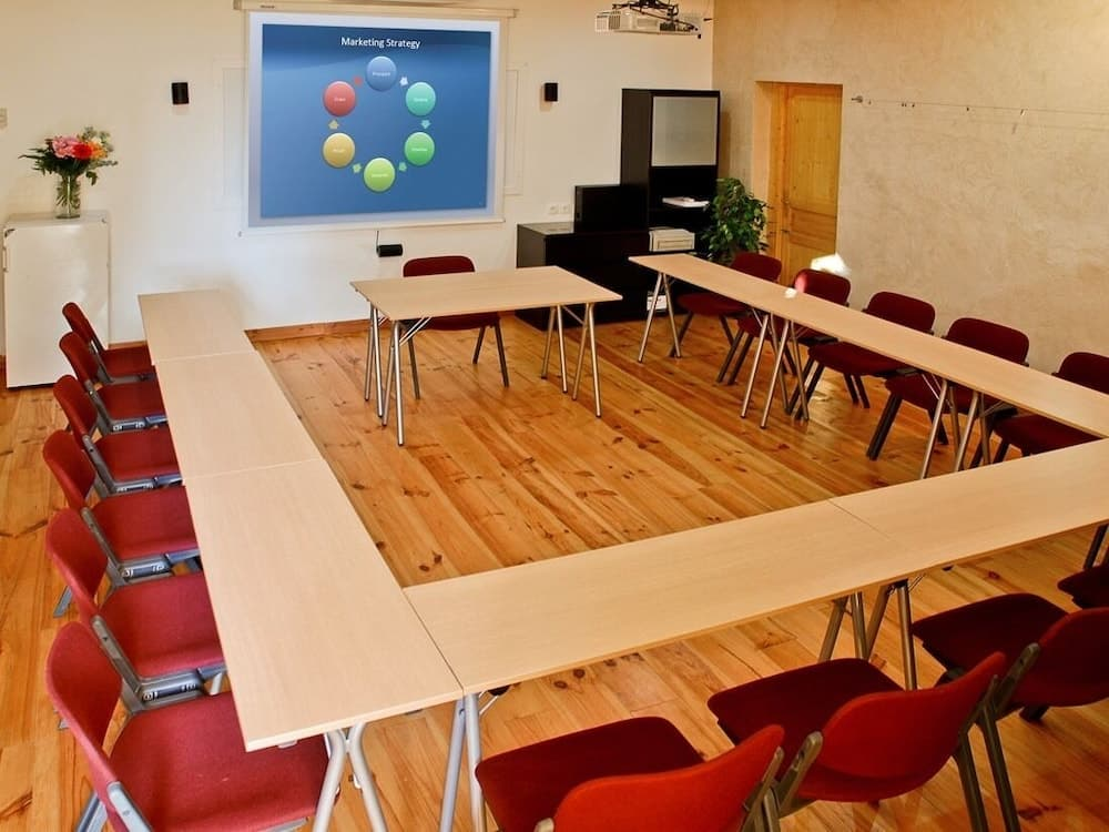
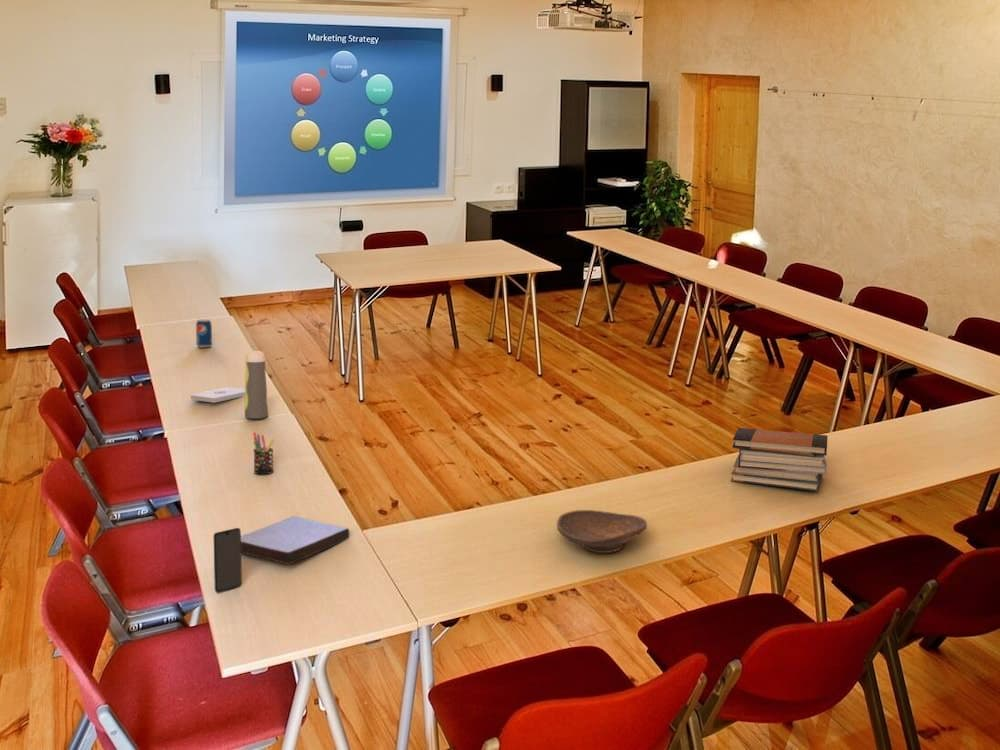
+ smartphone (227, 560)
+ beverage can (204, 333)
+ notepad (221, 394)
+ water bottle (255, 384)
+ book (291, 539)
+ book stack (779, 458)
+ pen holder (261, 453)
+ decorative bowl (601, 532)
